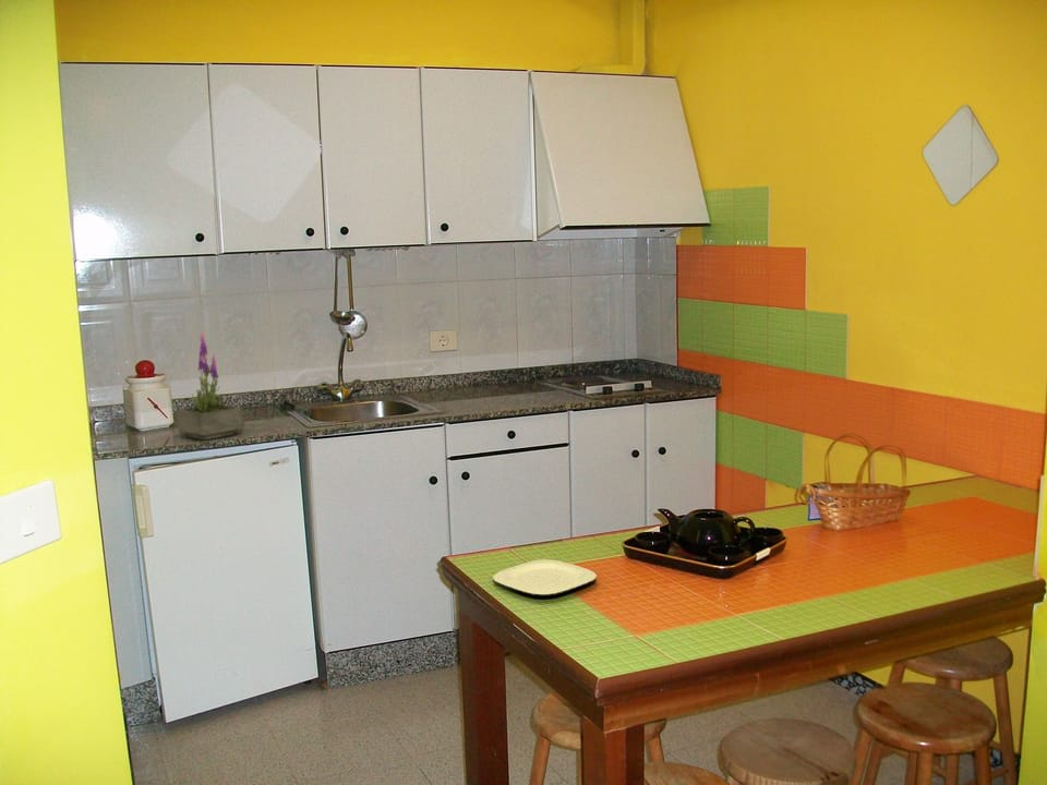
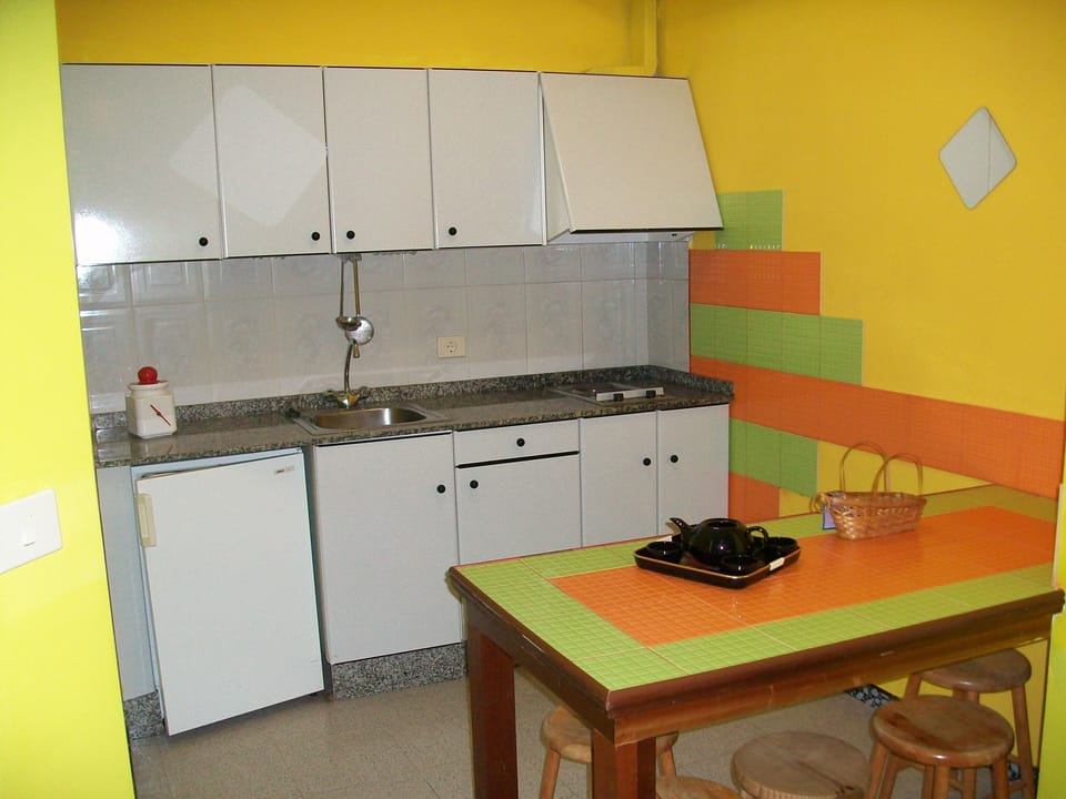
- plate (544, 579)
- potted plant (206, 383)
